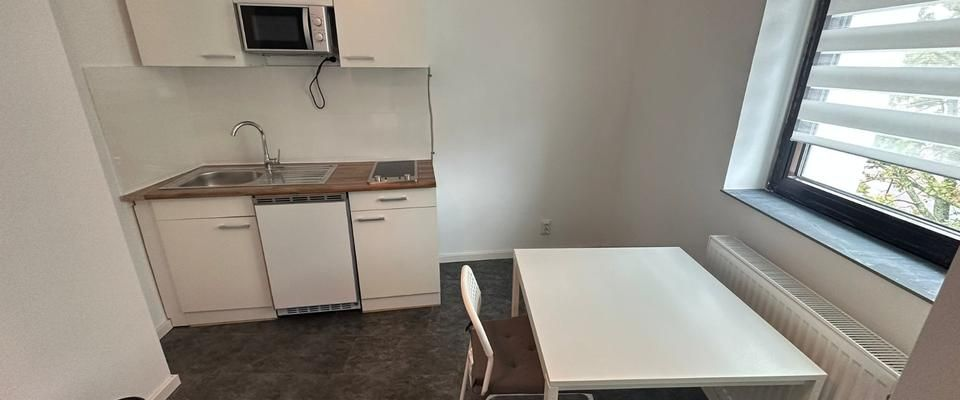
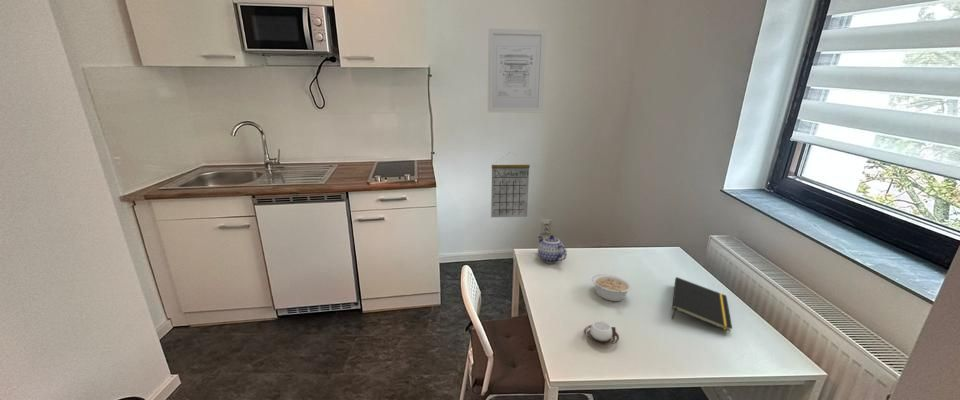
+ teapot (551, 247)
+ calendar (510, 185)
+ legume (612, 288)
+ notepad (700, 301)
+ cup (601, 332)
+ wall art (516, 72)
